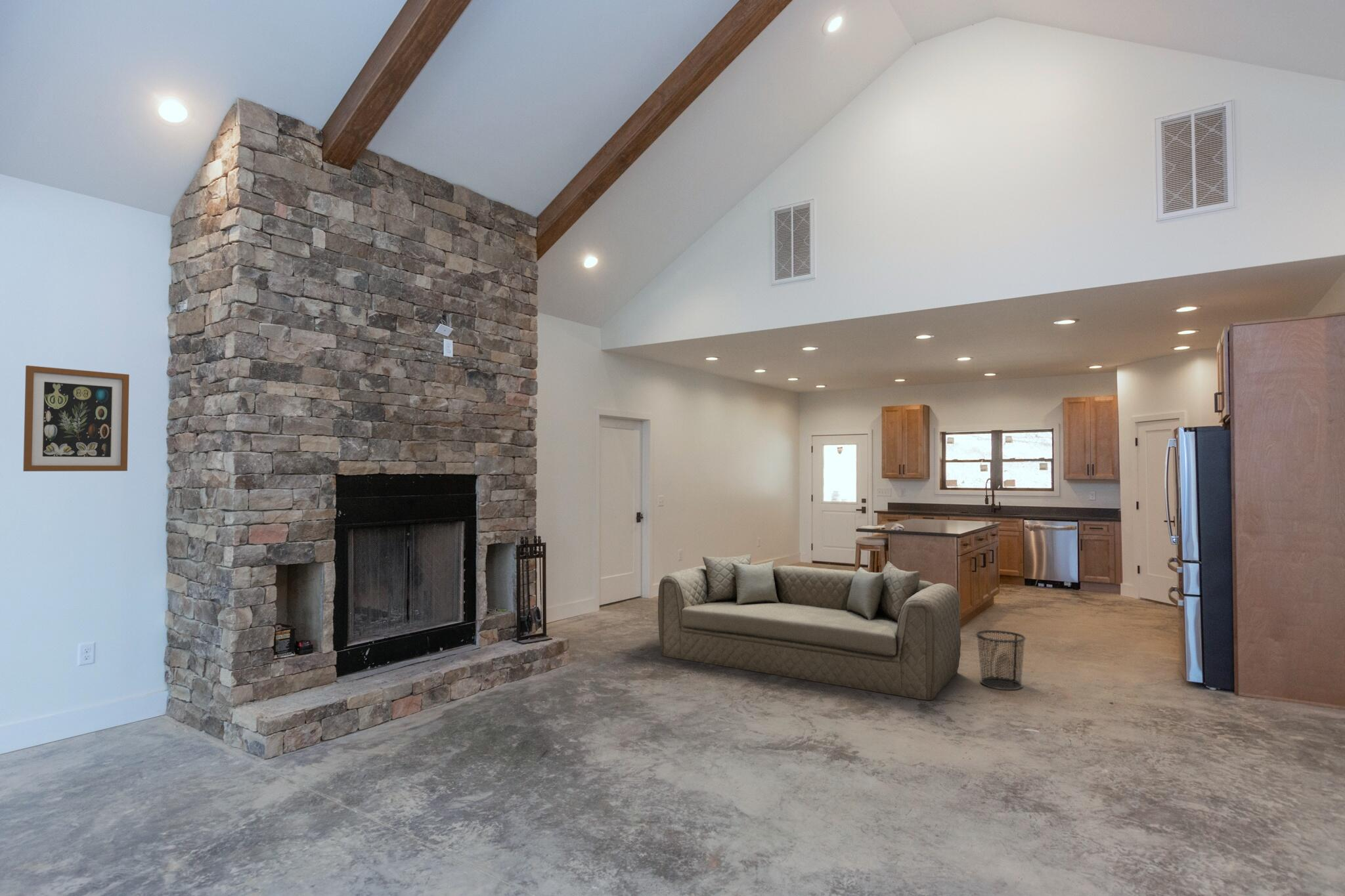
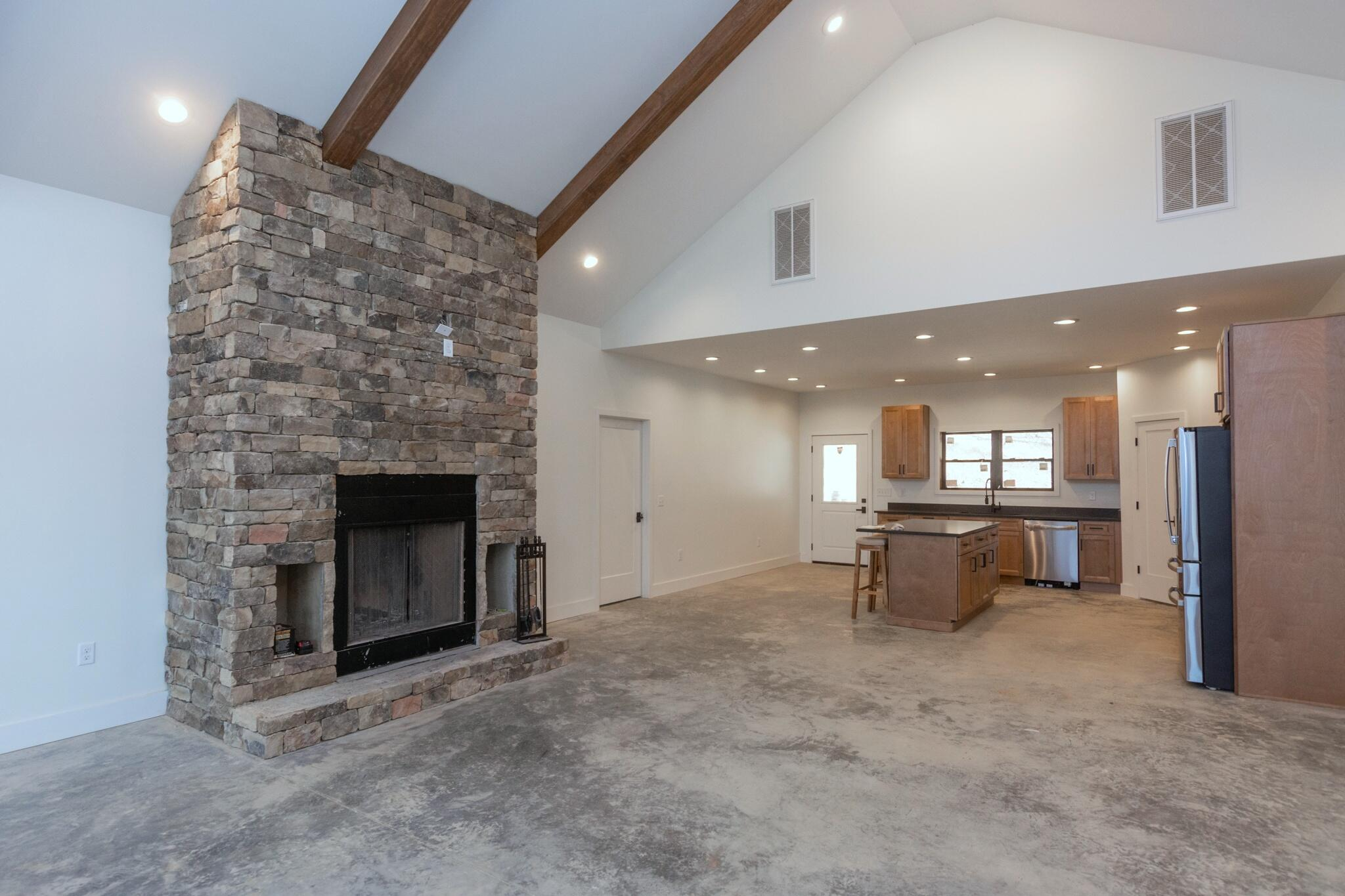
- waste bin (1000, 660)
- wall art (78, 420)
- sofa (801, 611)
